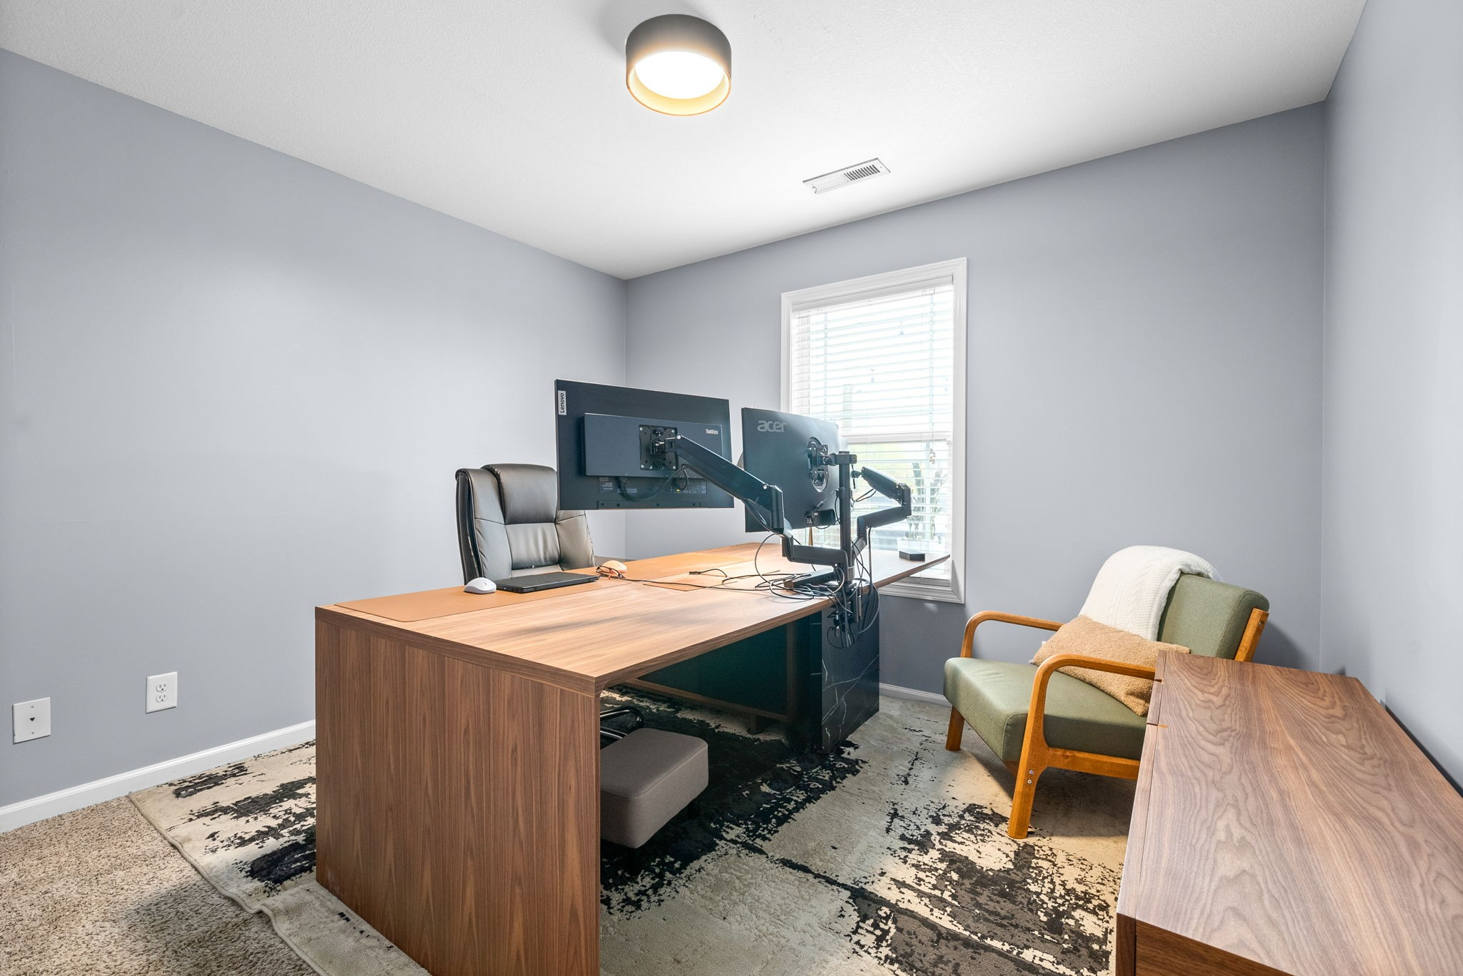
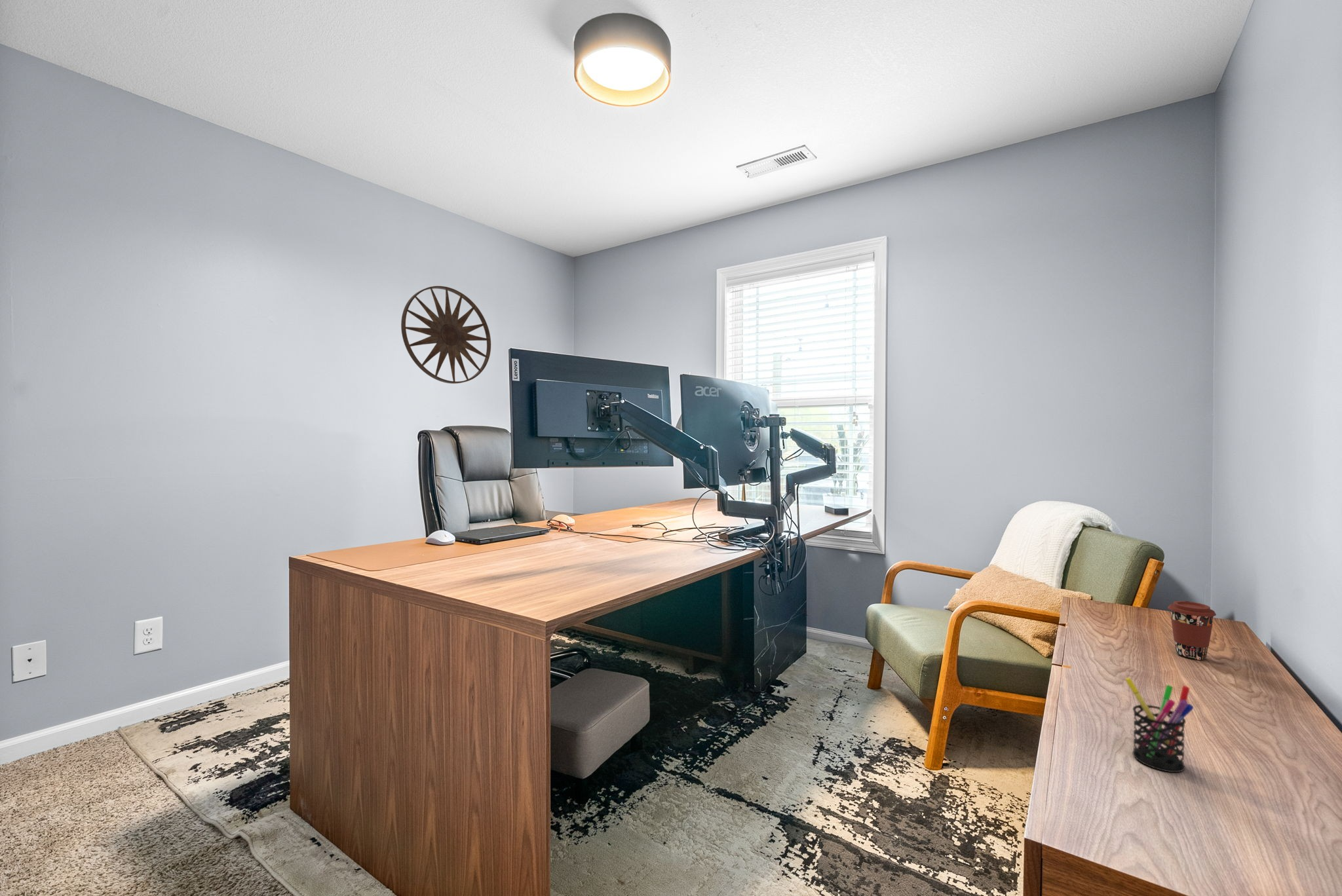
+ pen holder (1163, 720)
+ wall art (449, 335)
+ coffee cup (1191, 630)
